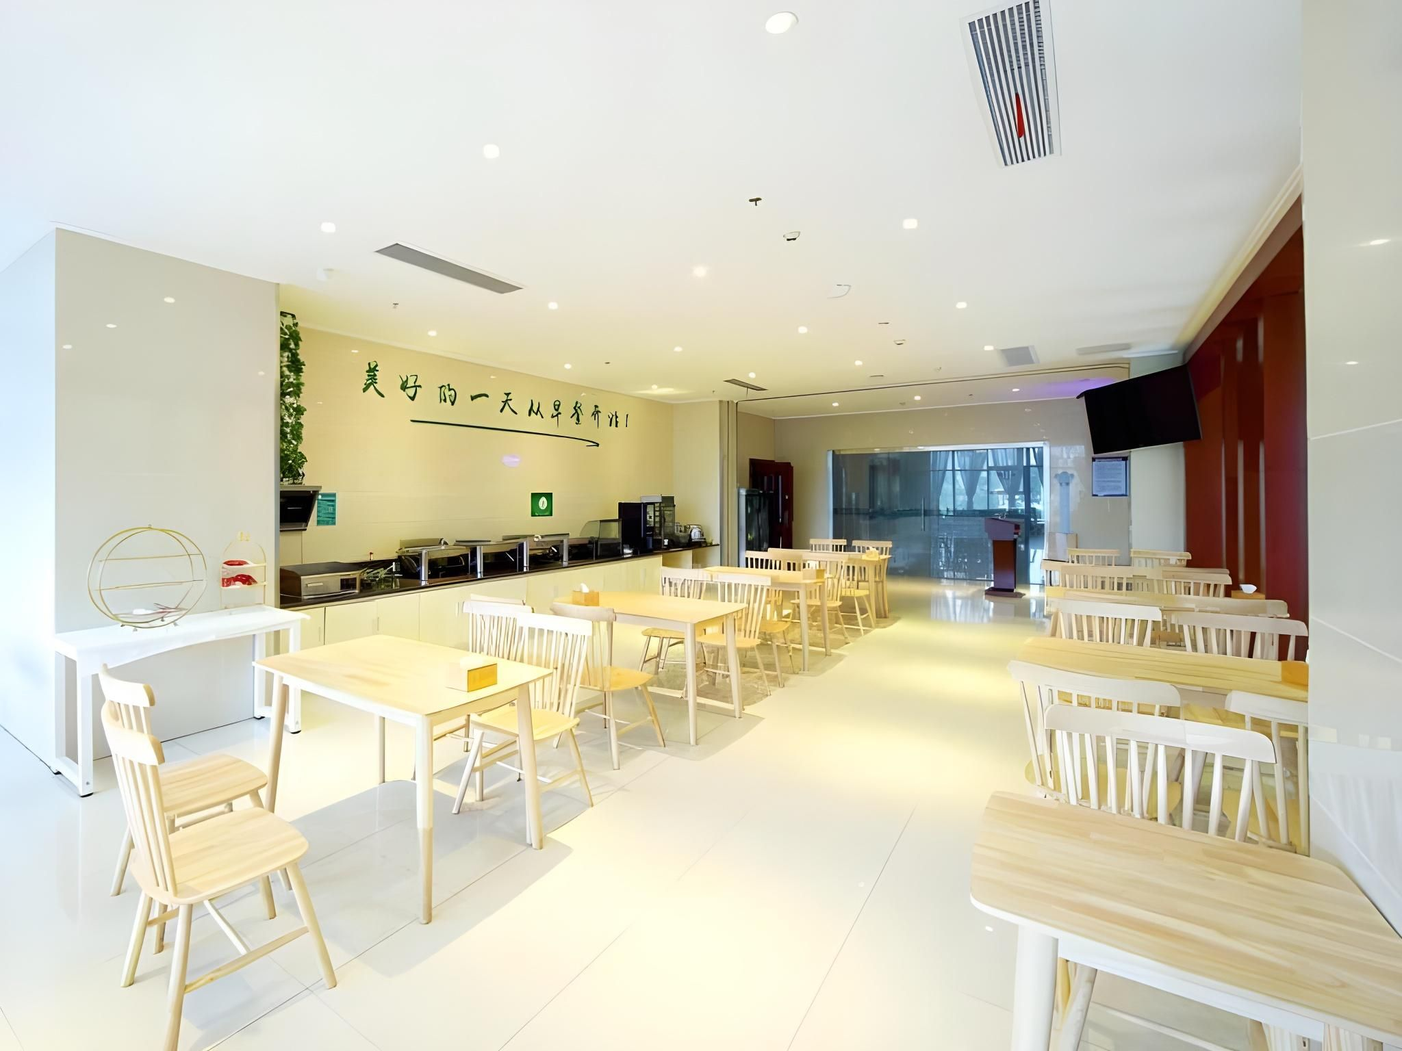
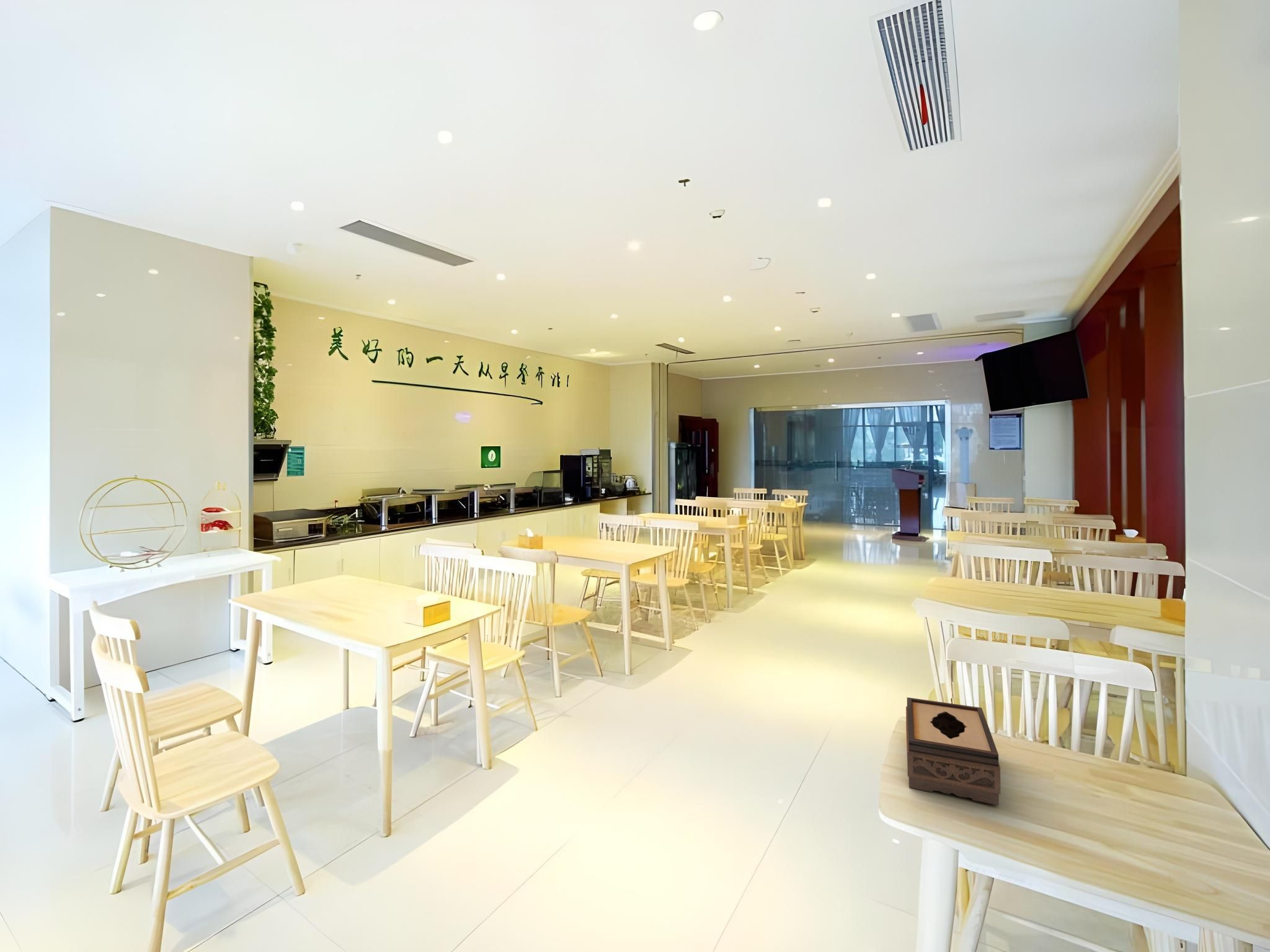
+ tissue box (948, 745)
